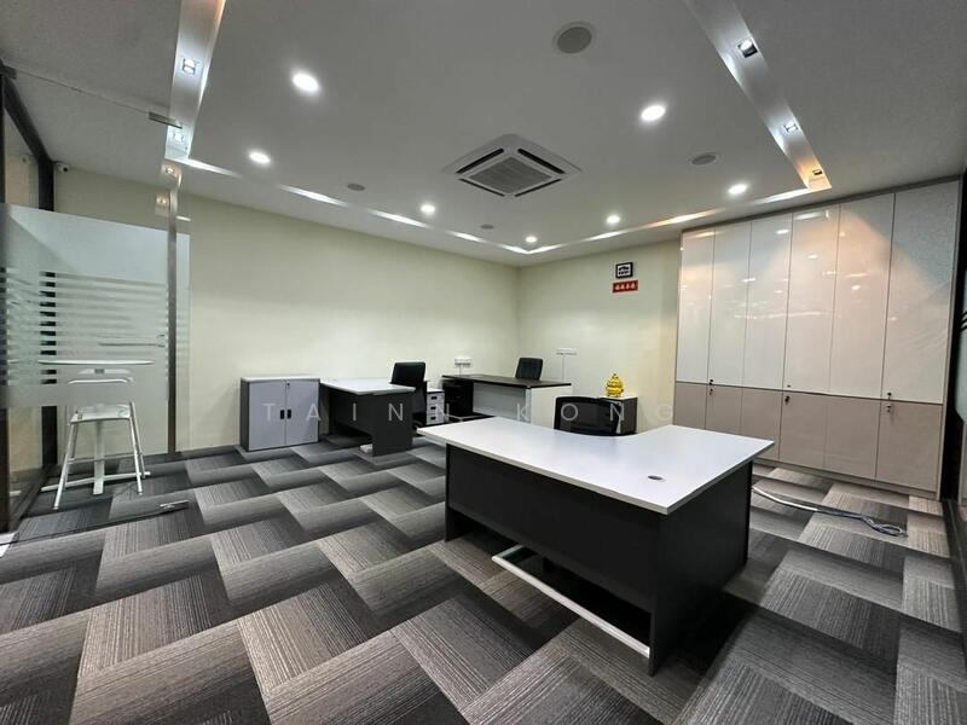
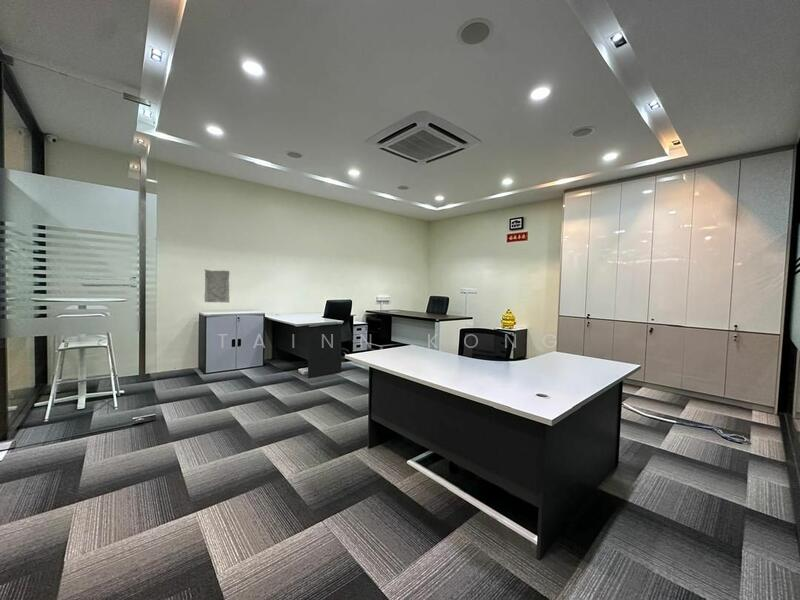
+ stone relief (217, 286)
